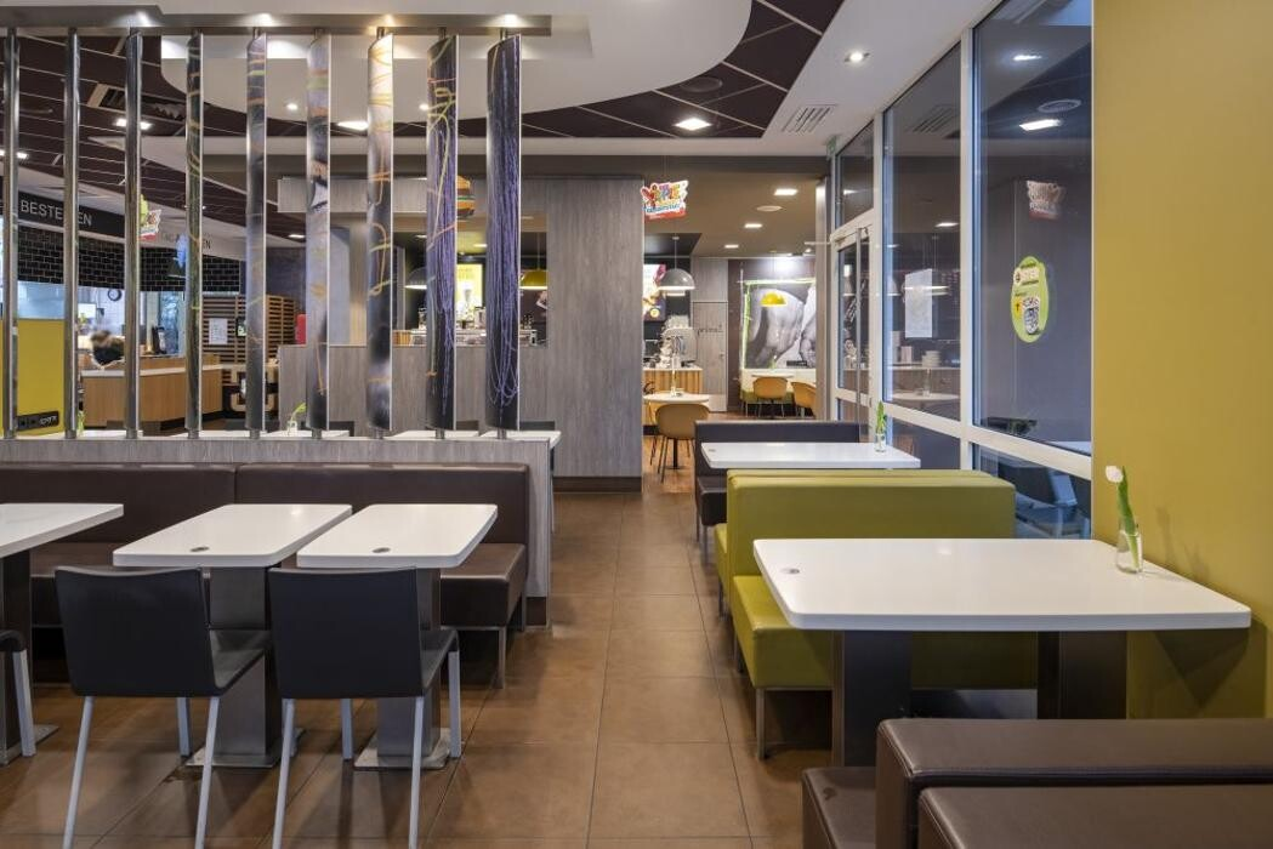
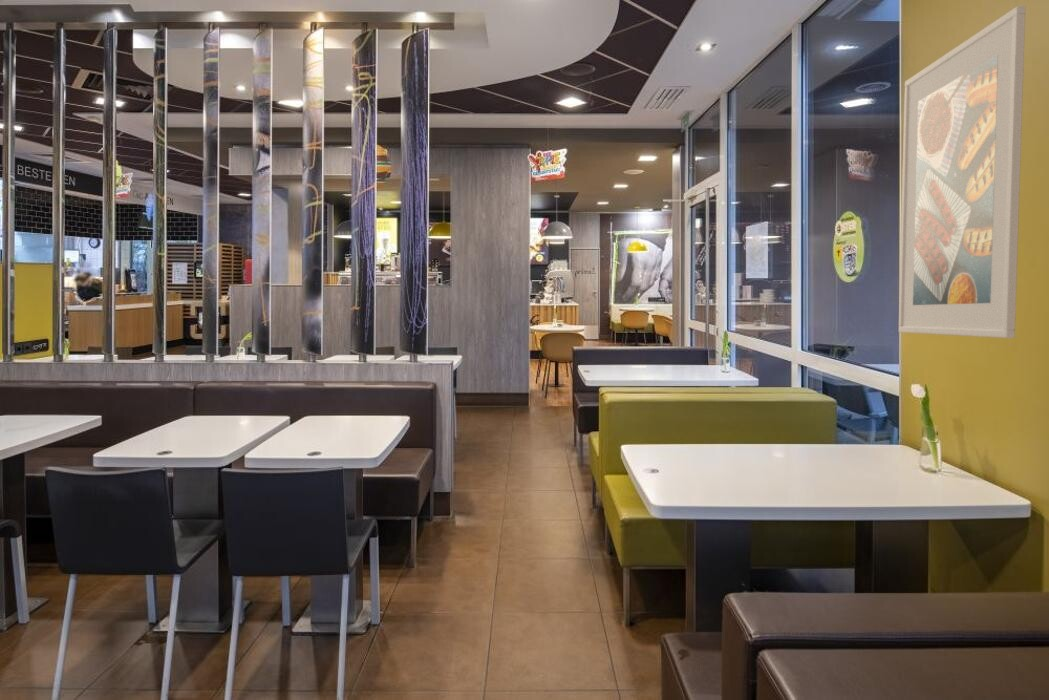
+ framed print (952, 192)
